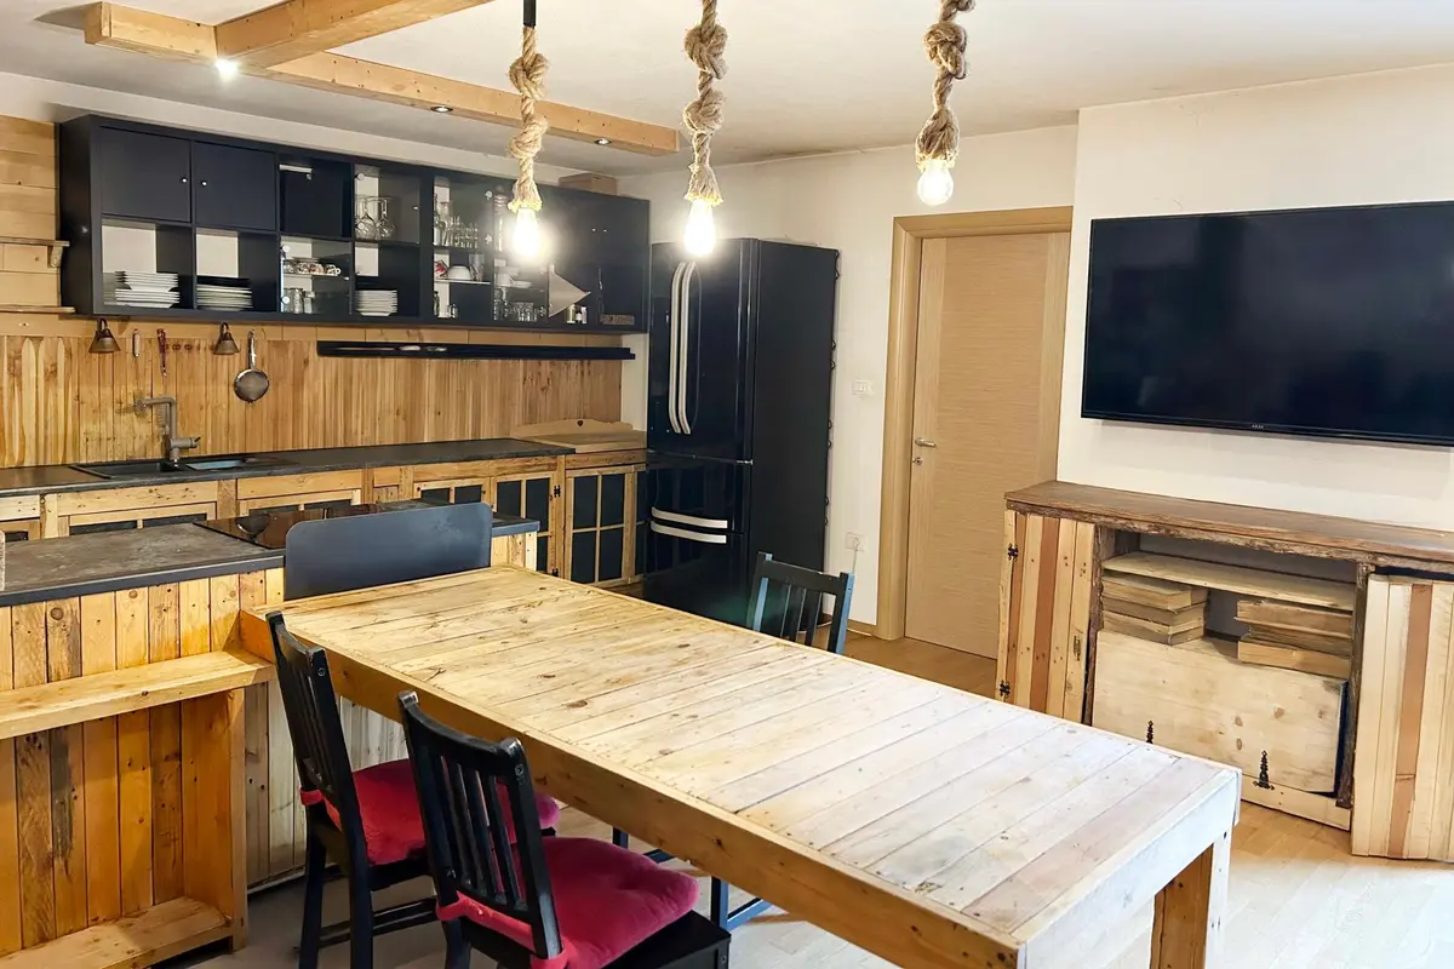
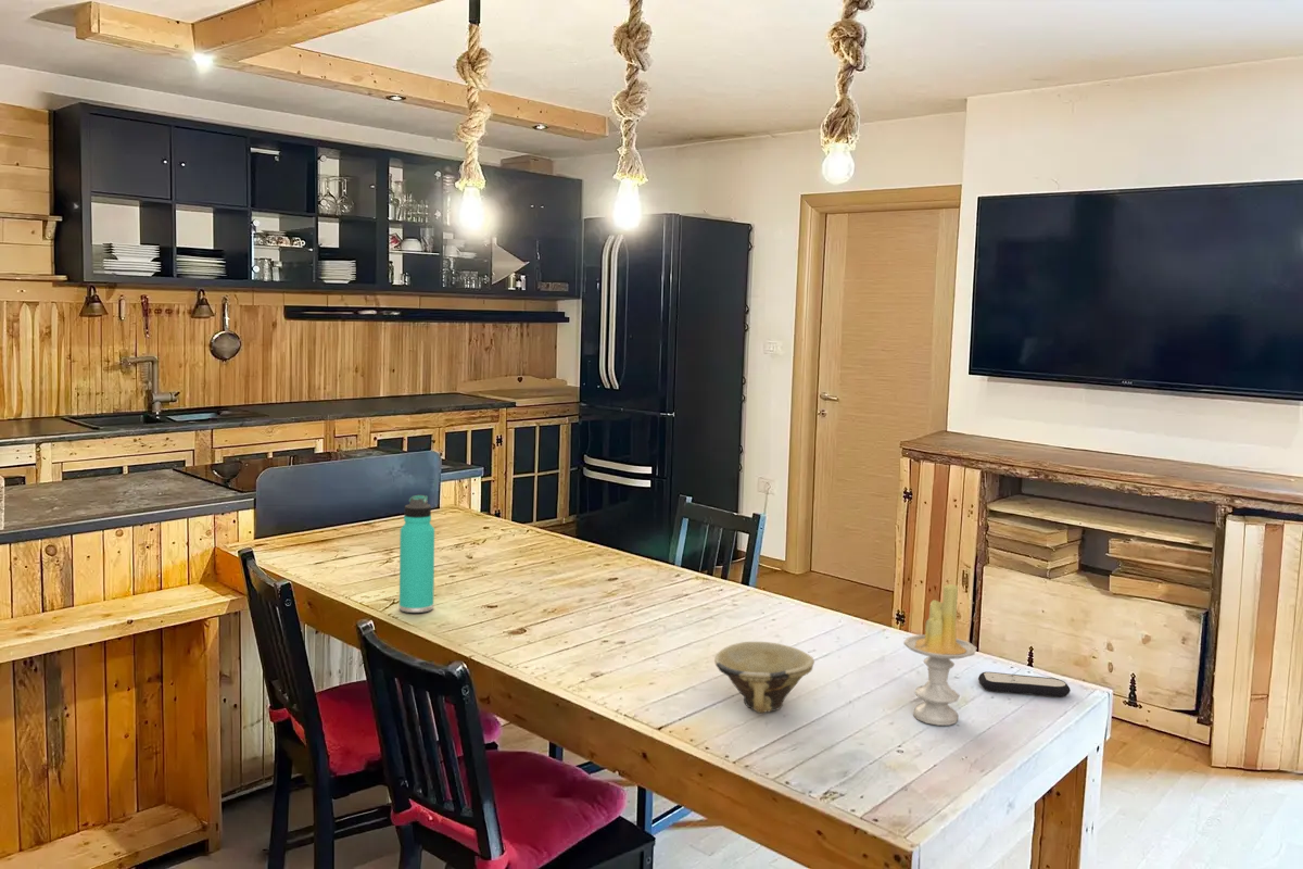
+ remote control (1023, 683)
+ thermos bottle (417, 553)
+ candle (939, 650)
+ bowl (762, 680)
